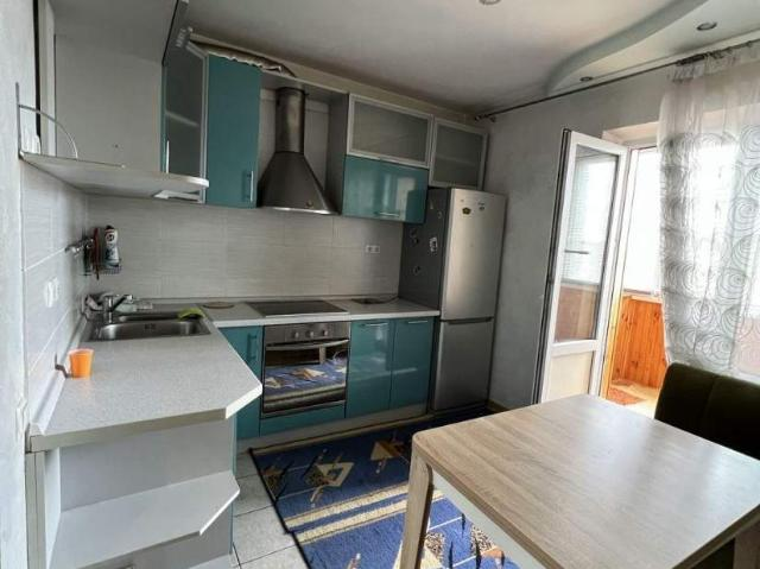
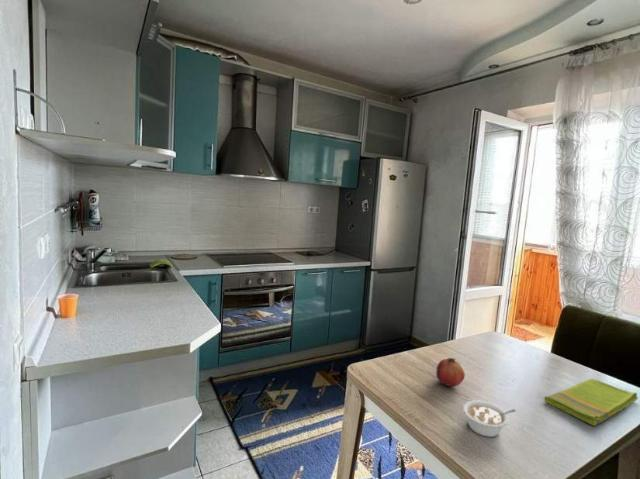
+ legume (485, 417)
+ dish towel (592, 397)
+ fruit (449, 371)
